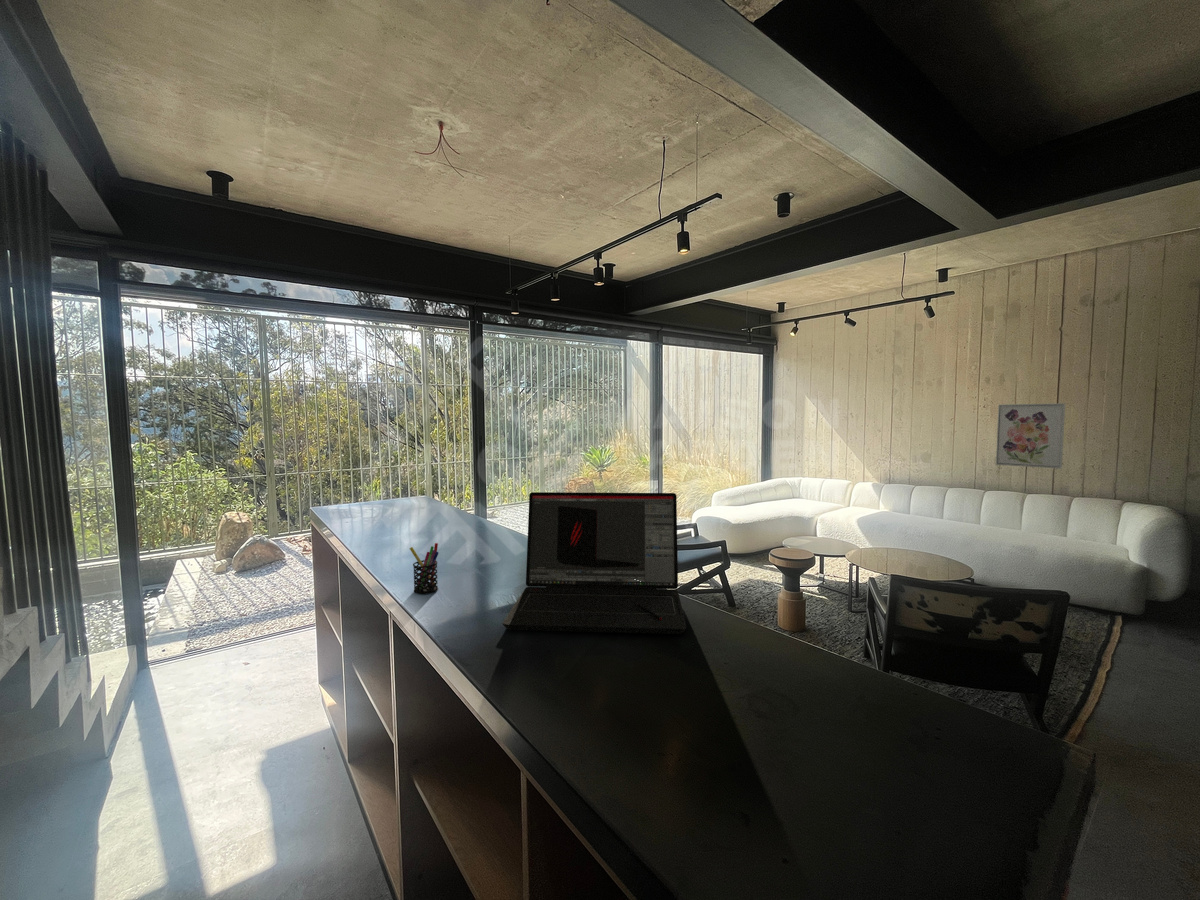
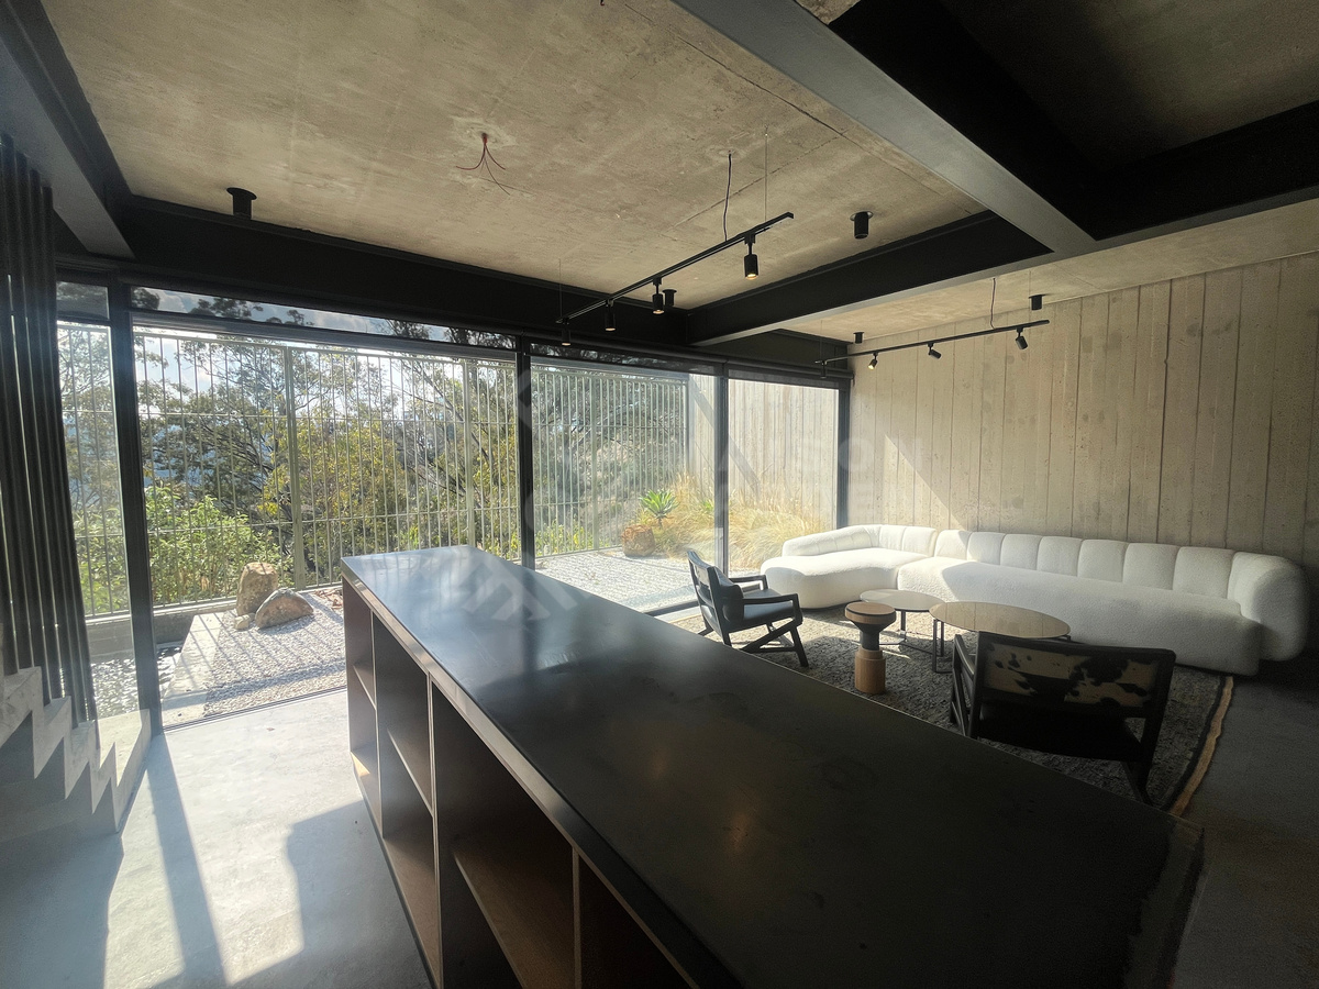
- pen holder (427, 565)
- wall art (1029, 435)
- laptop (598, 554)
